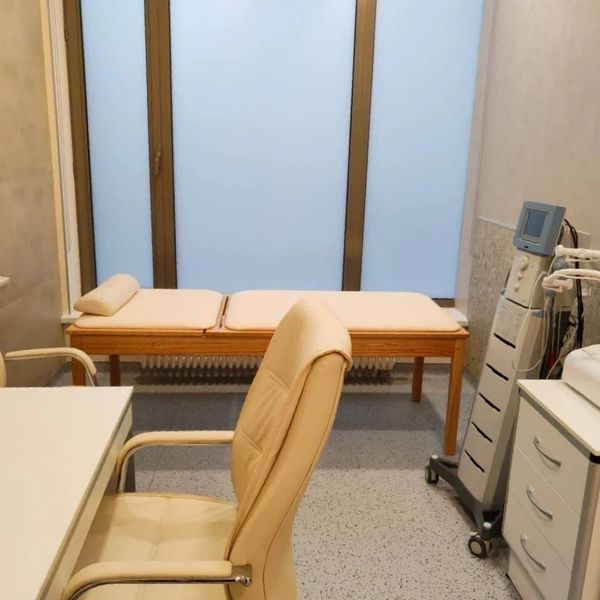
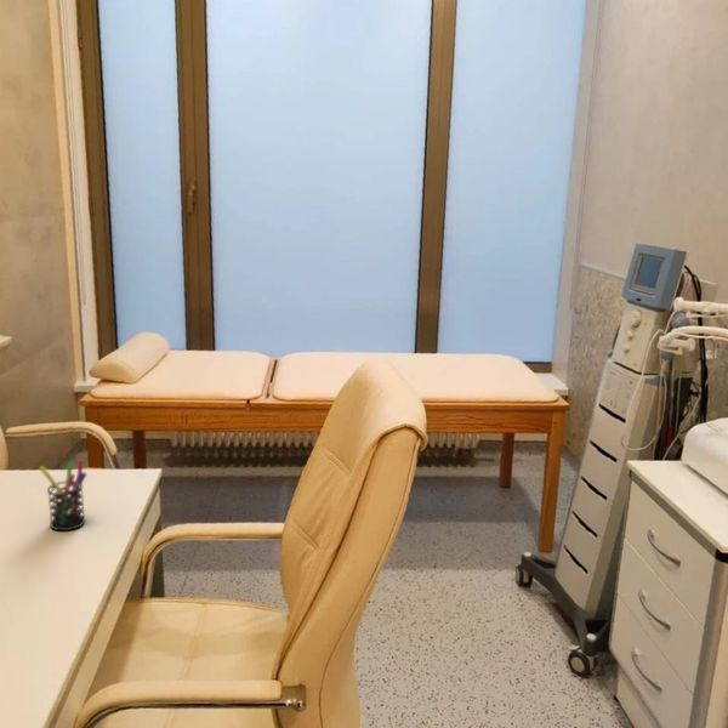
+ pen holder (68, 490)
